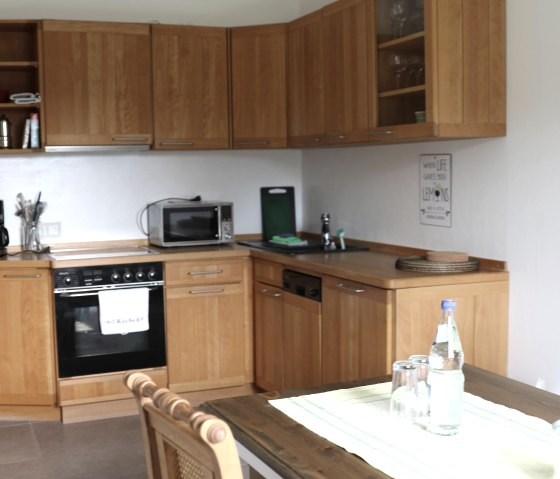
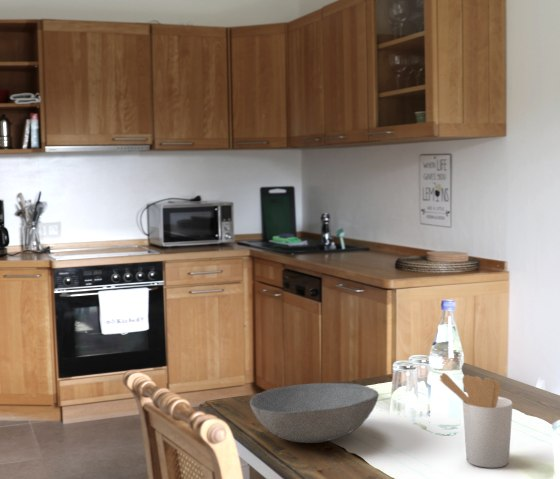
+ utensil holder (474, 416)
+ bowl (314, 414)
